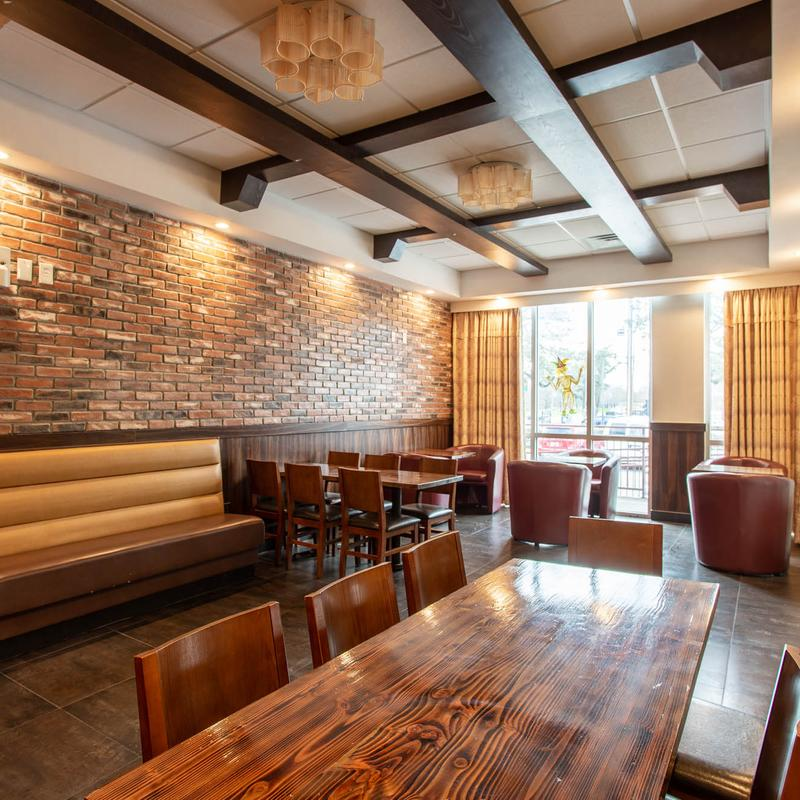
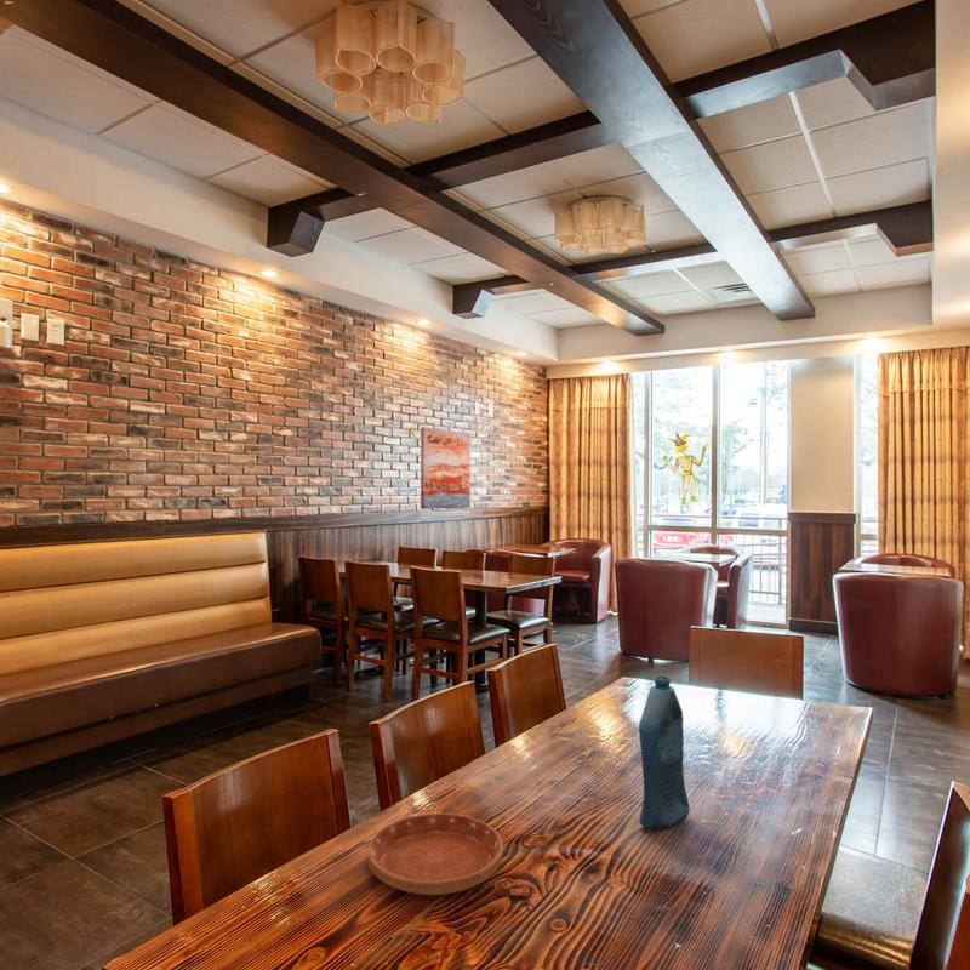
+ bottle (663, 749)
+ wall art (446, 469)
+ saucer (435, 854)
